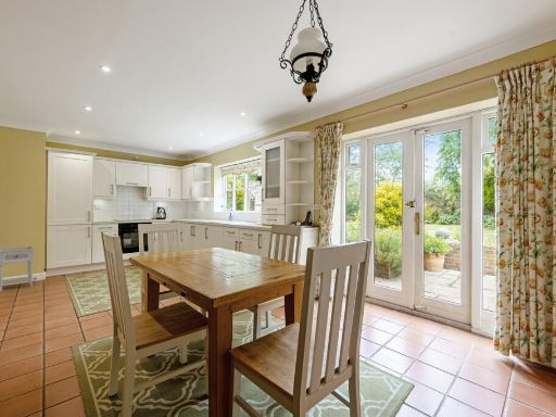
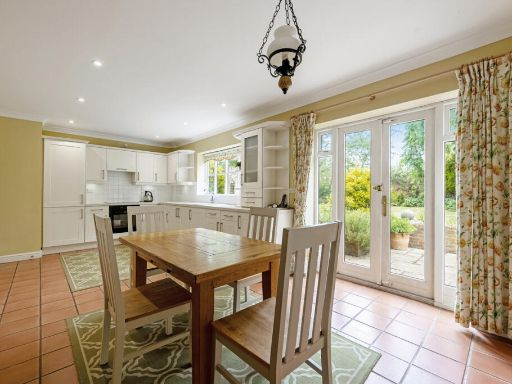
- nightstand (15, 262)
